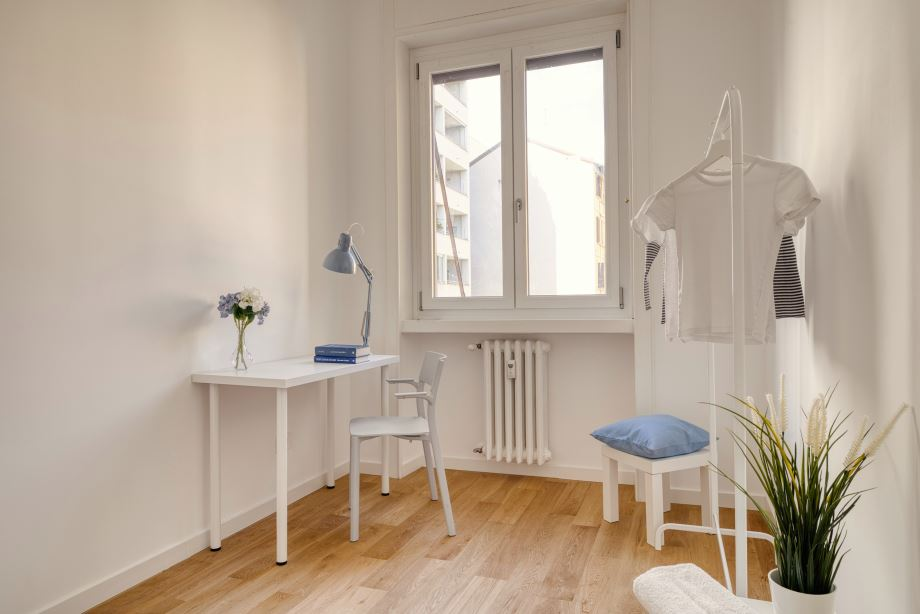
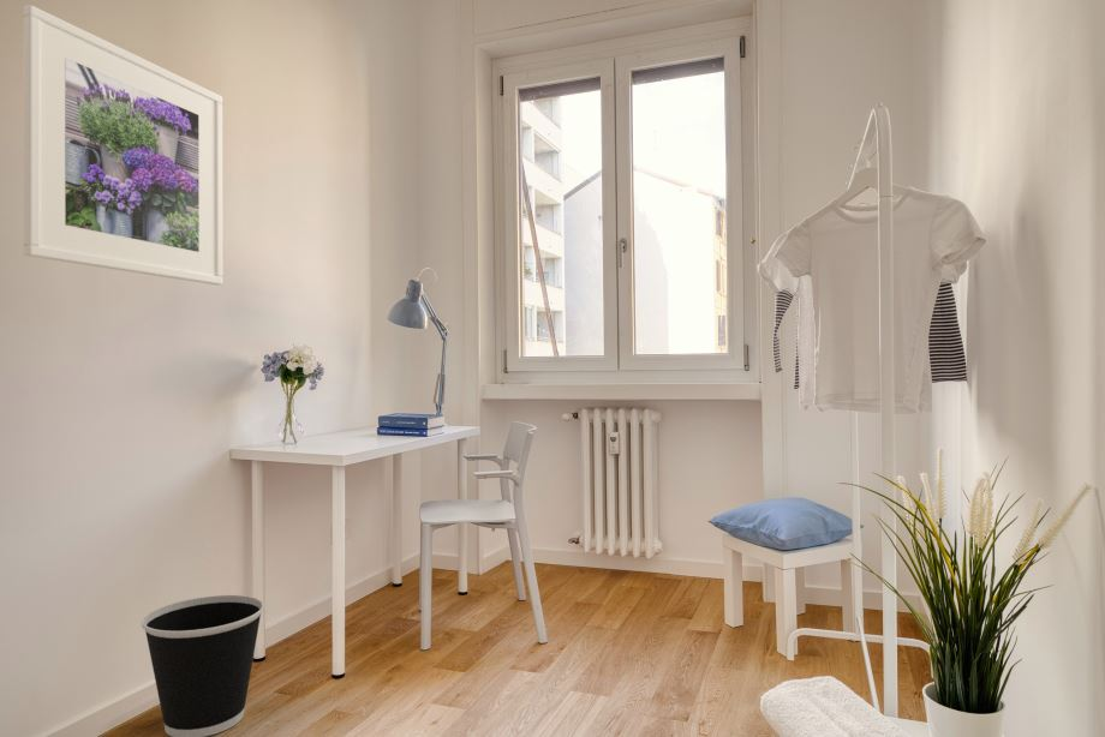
+ wastebasket (204, 665)
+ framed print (137, 164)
